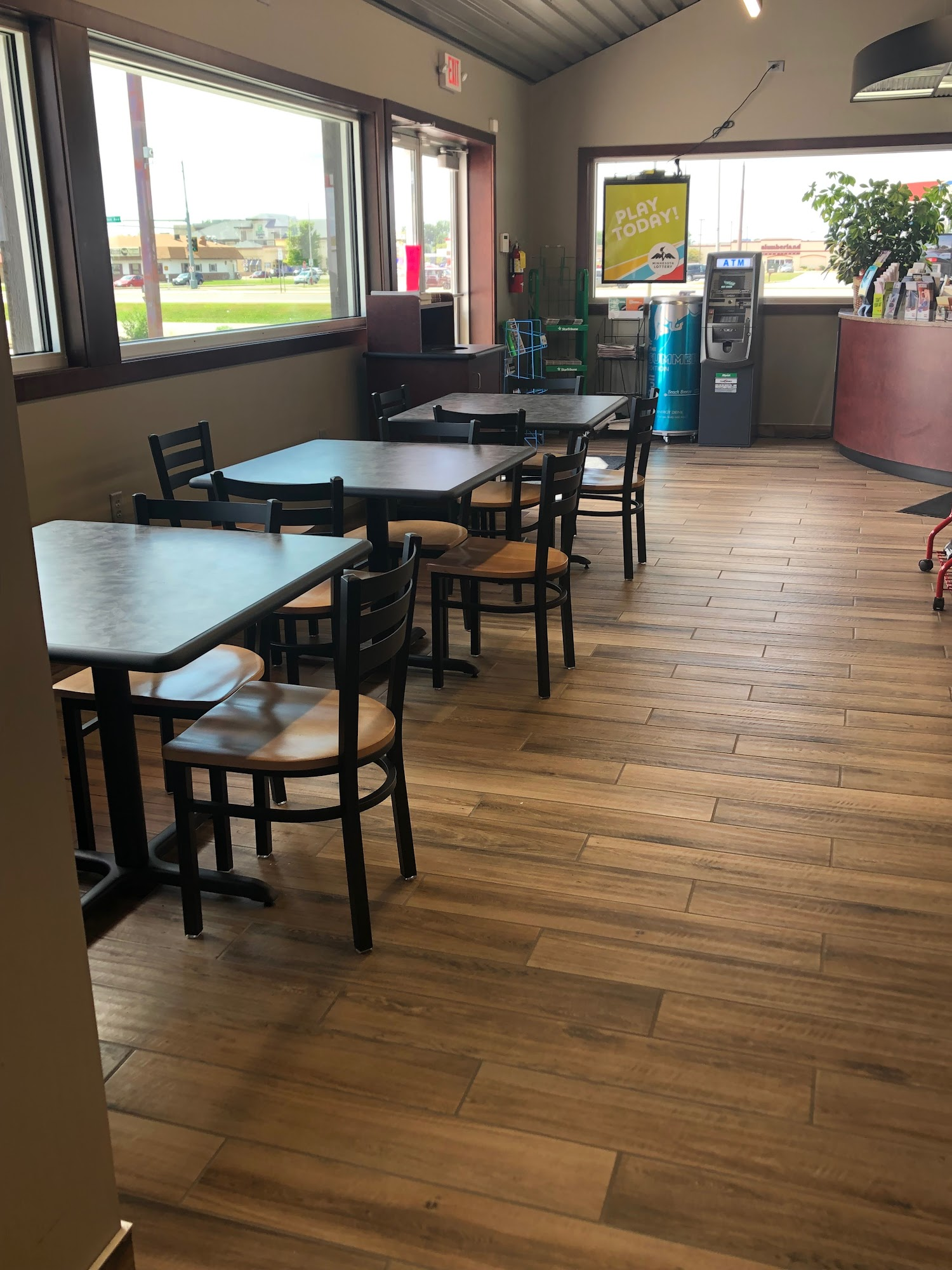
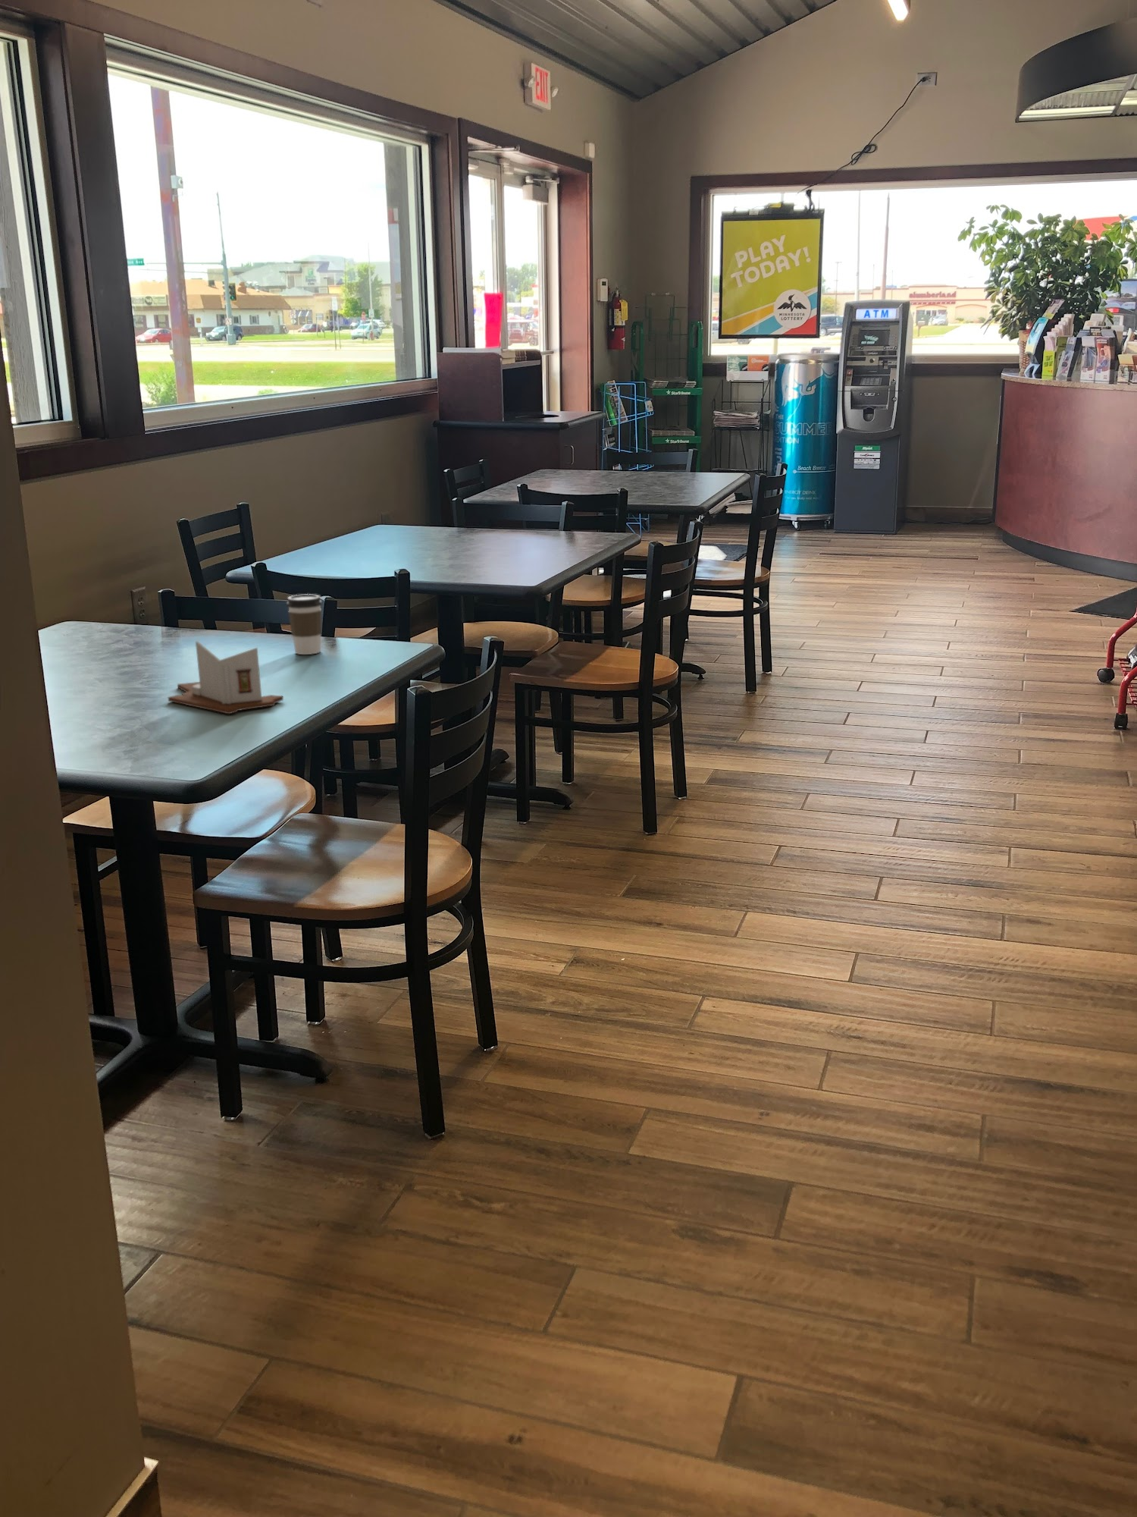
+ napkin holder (221, 669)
+ coffee cup (306, 625)
